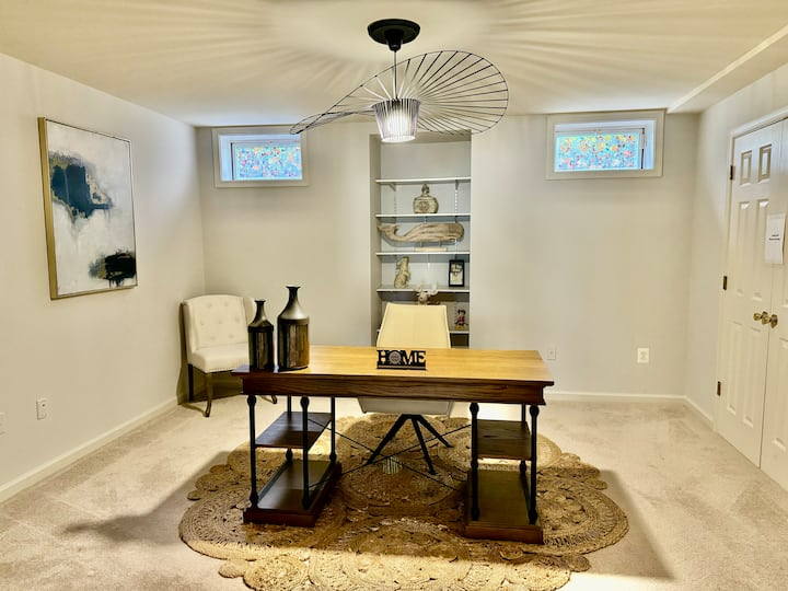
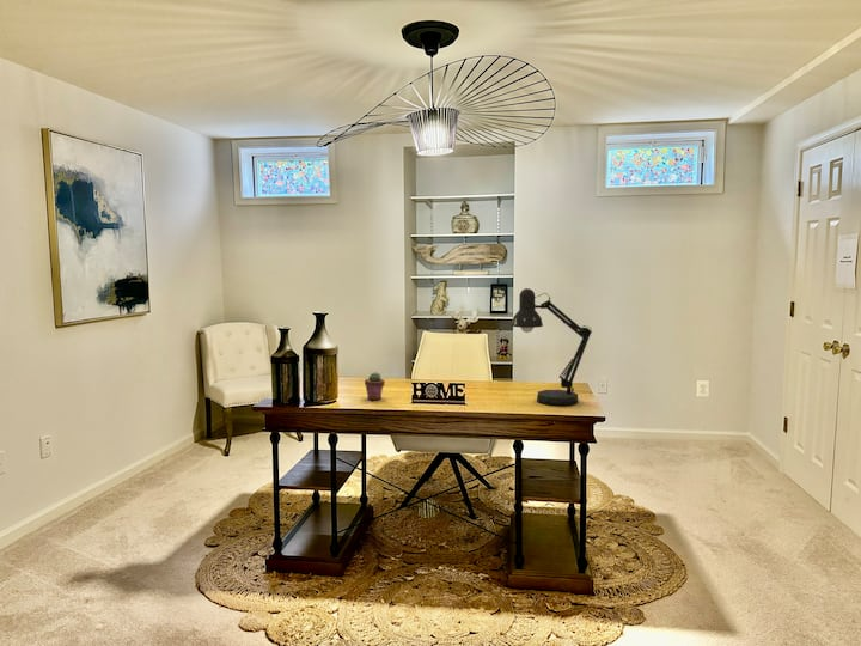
+ desk lamp (542, 325)
+ potted succulent (374, 385)
